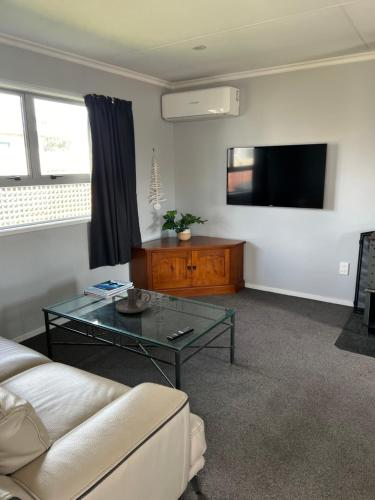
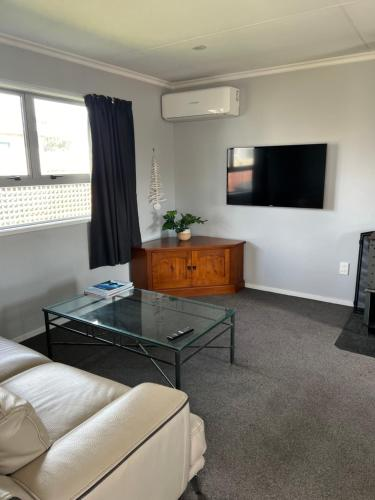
- candle holder (134, 299)
